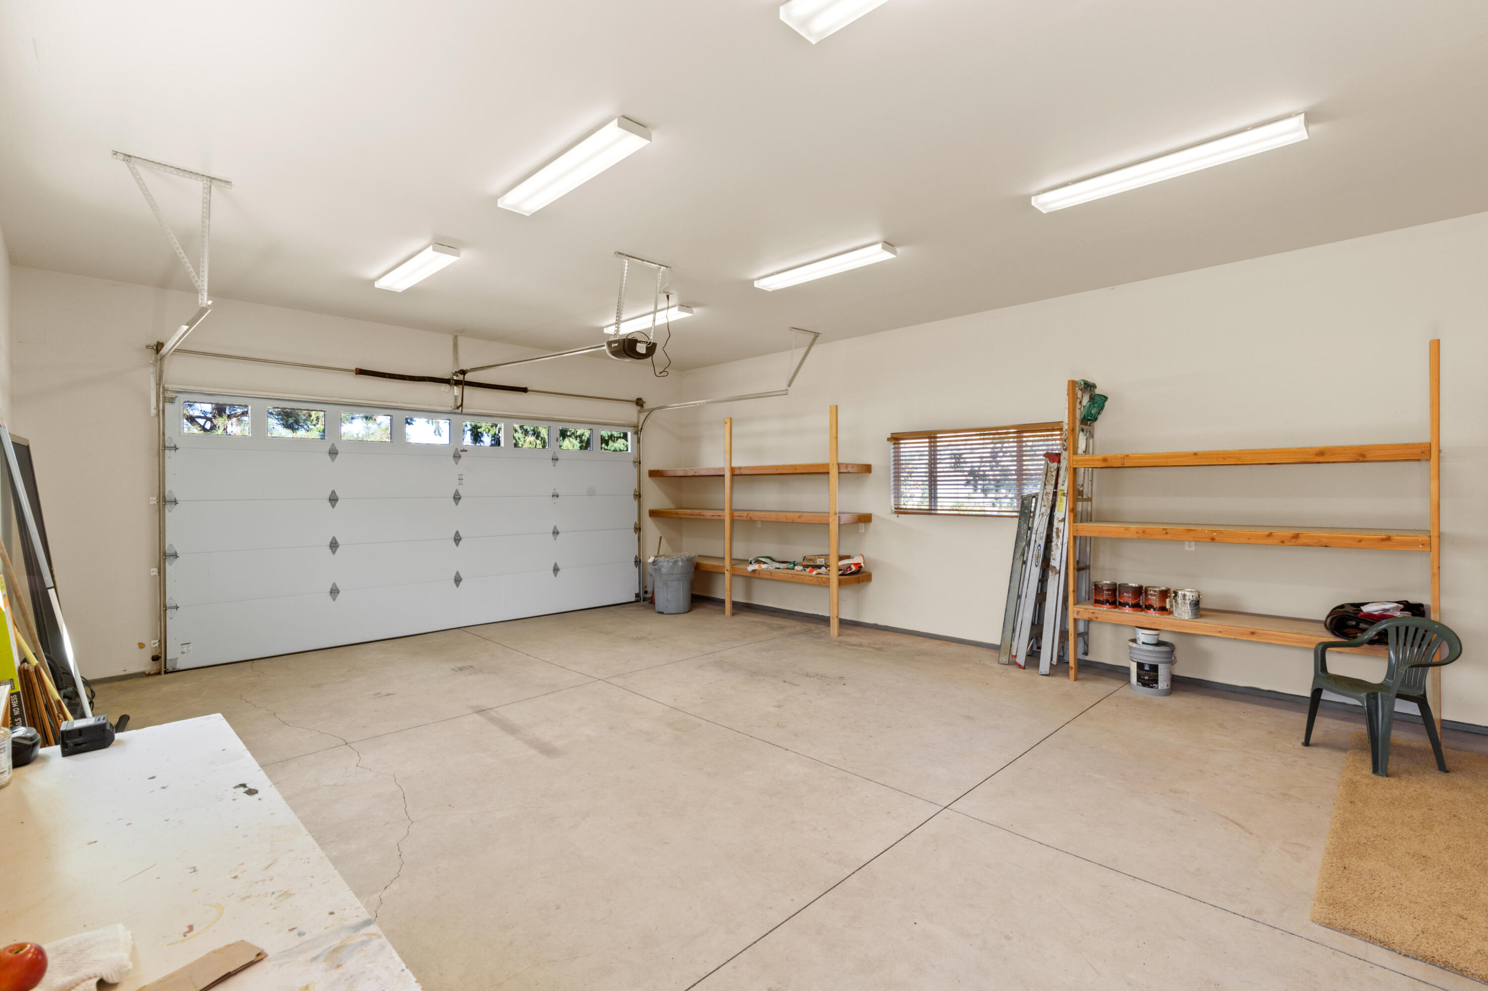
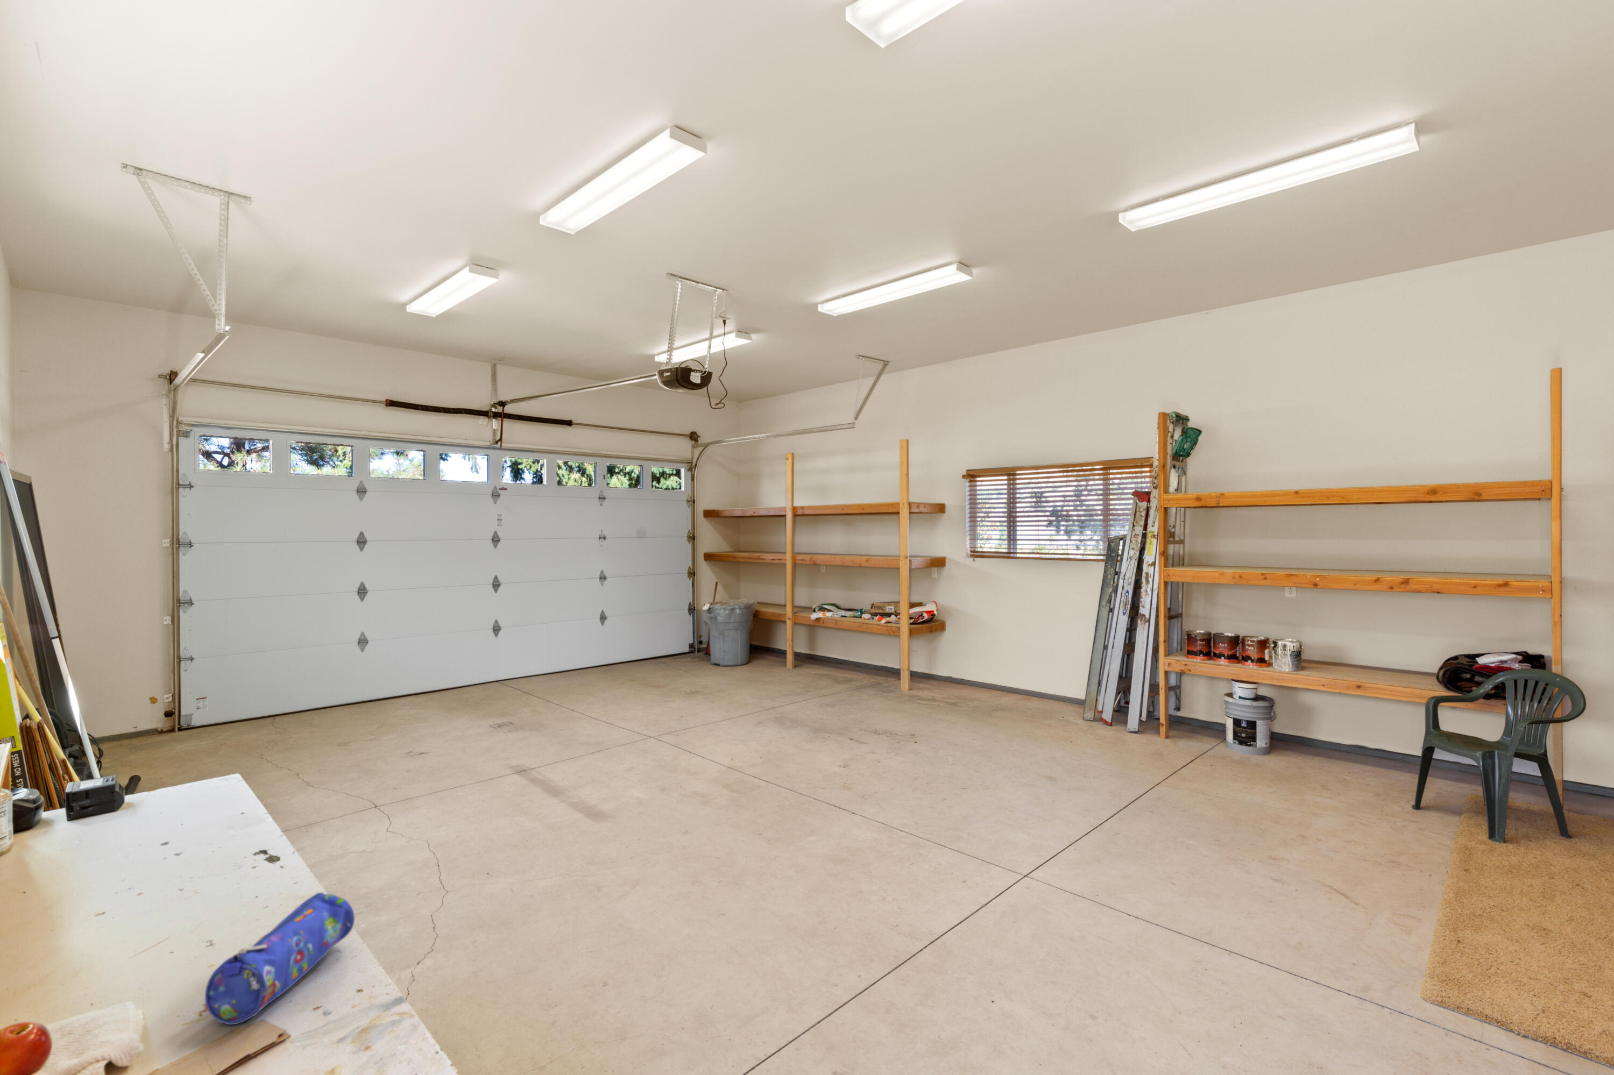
+ pencil case (284, 950)
